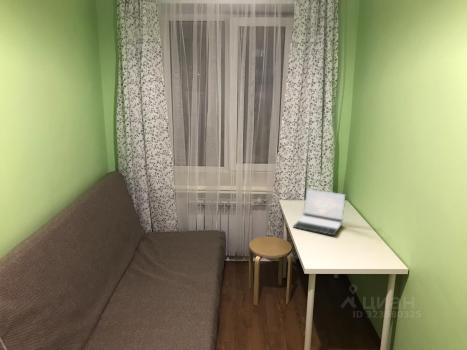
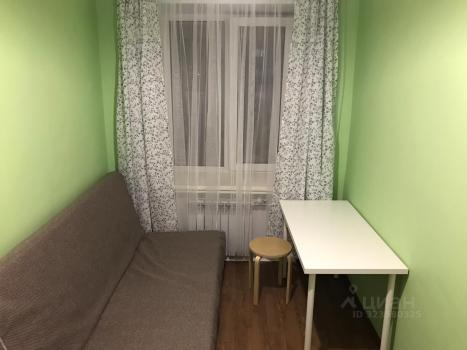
- laptop (319, 210)
